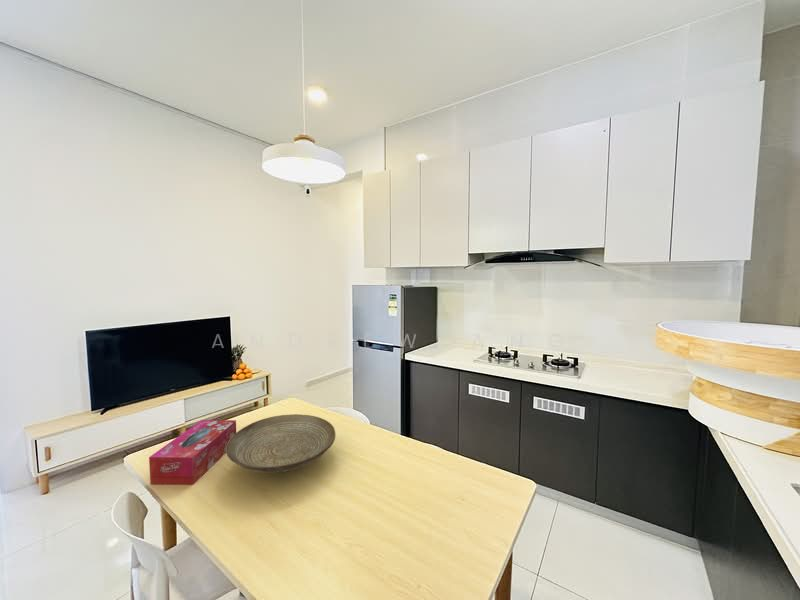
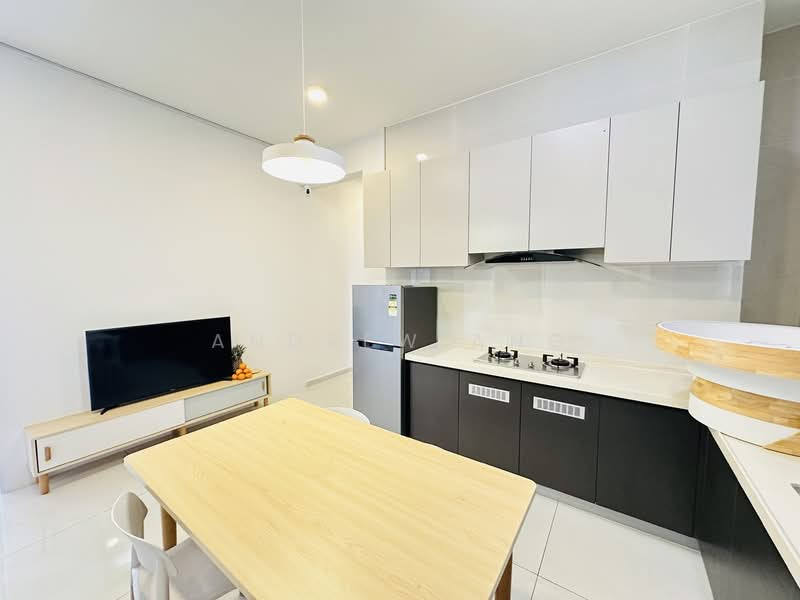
- decorative bowl (284, 448)
- tissue box (198, 448)
